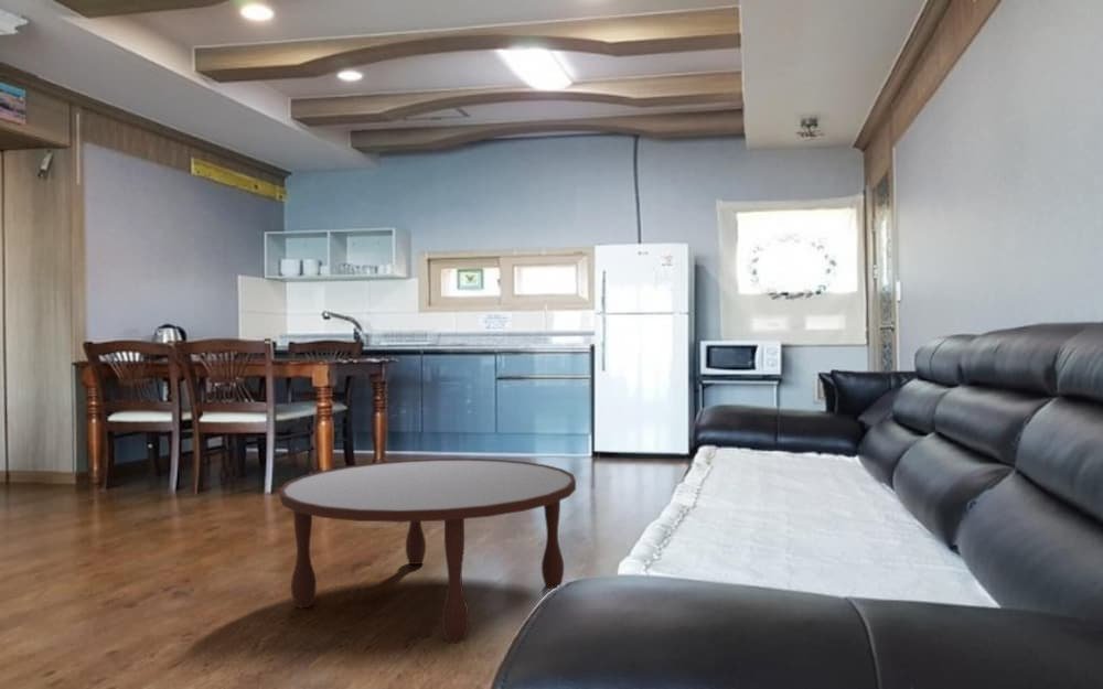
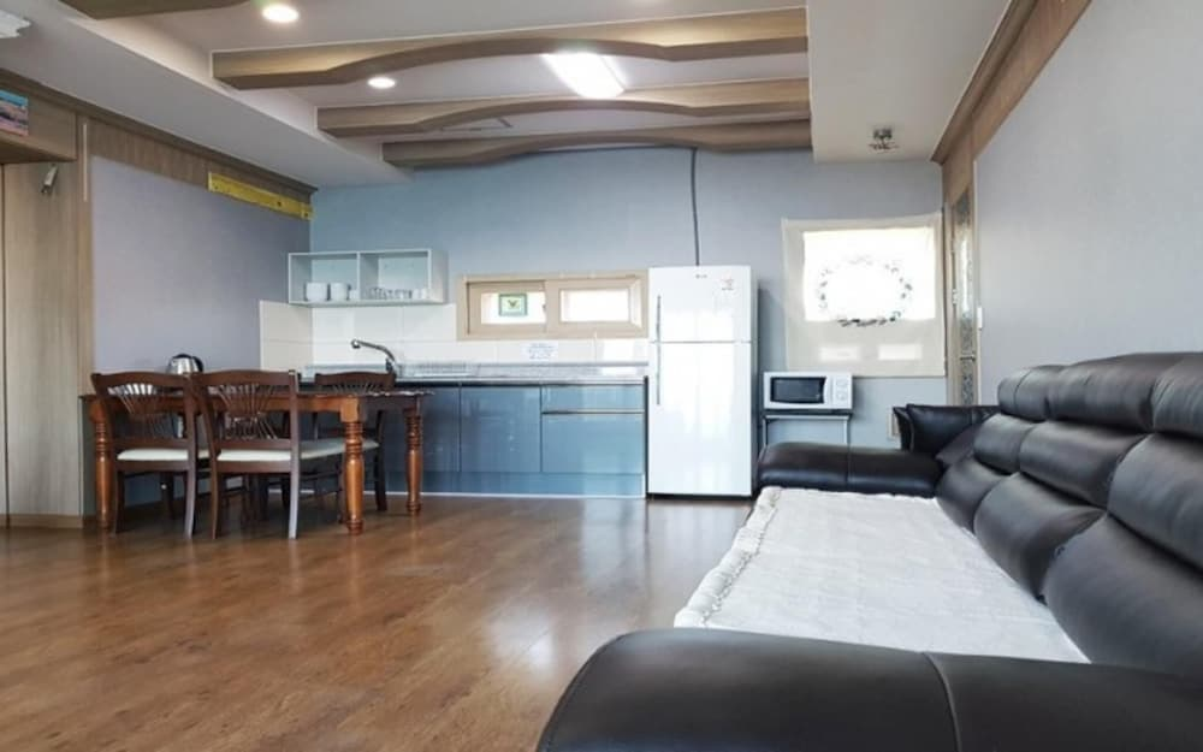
- coffee table (425, 539)
